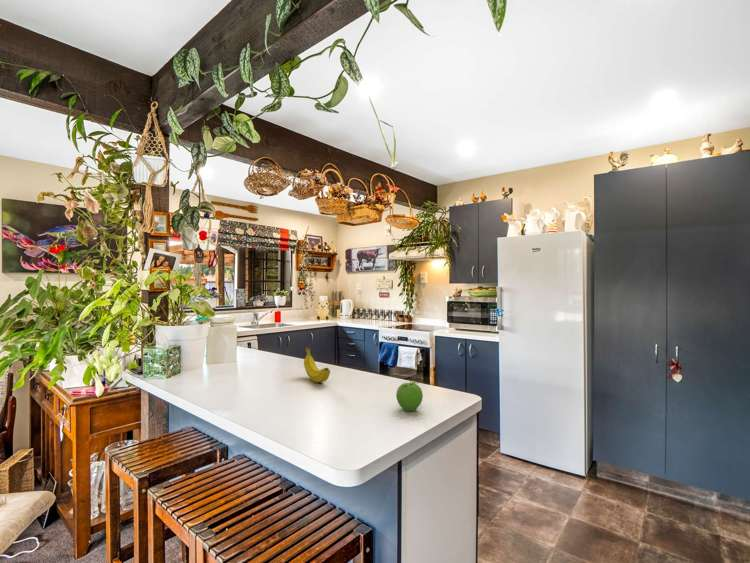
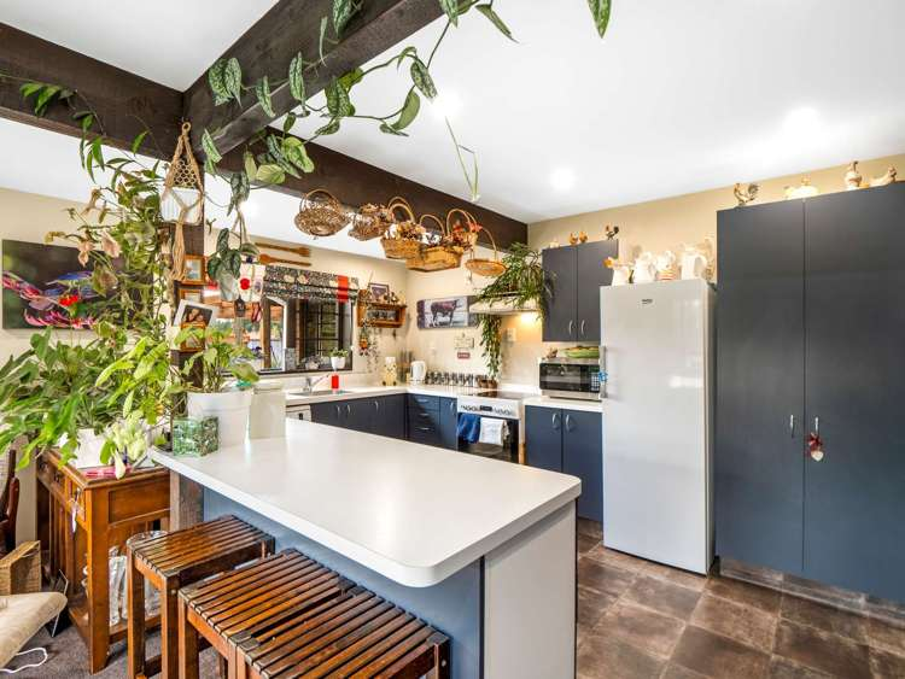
- fruit (409, 395)
- fruit (315, 365)
